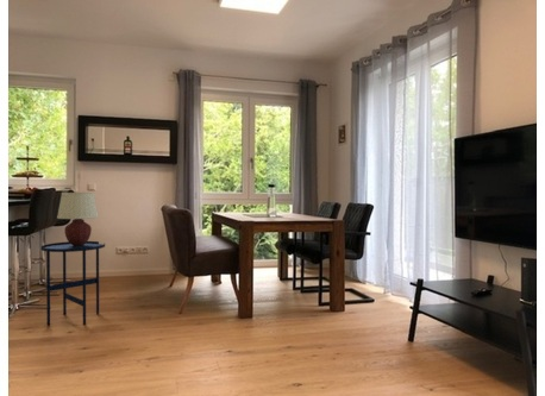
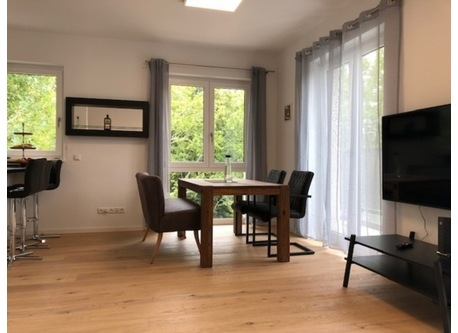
- side table (74, 282)
- table lamp (77, 219)
